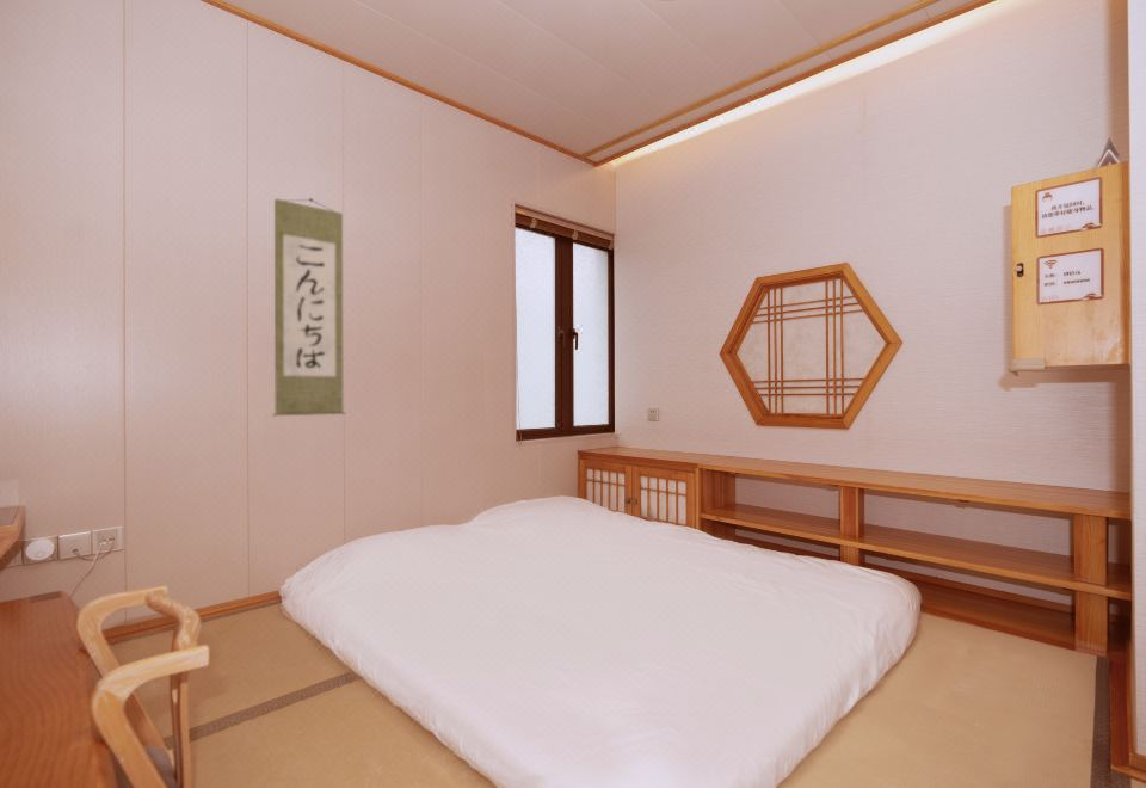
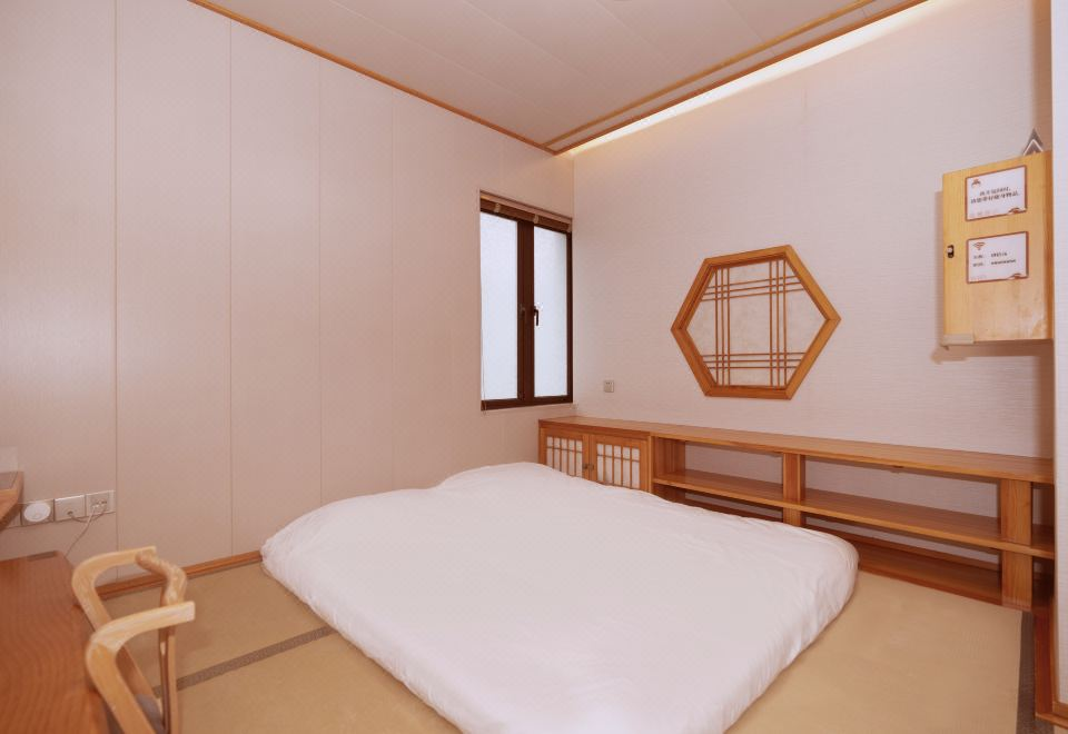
- wall scroll (309, 306)
